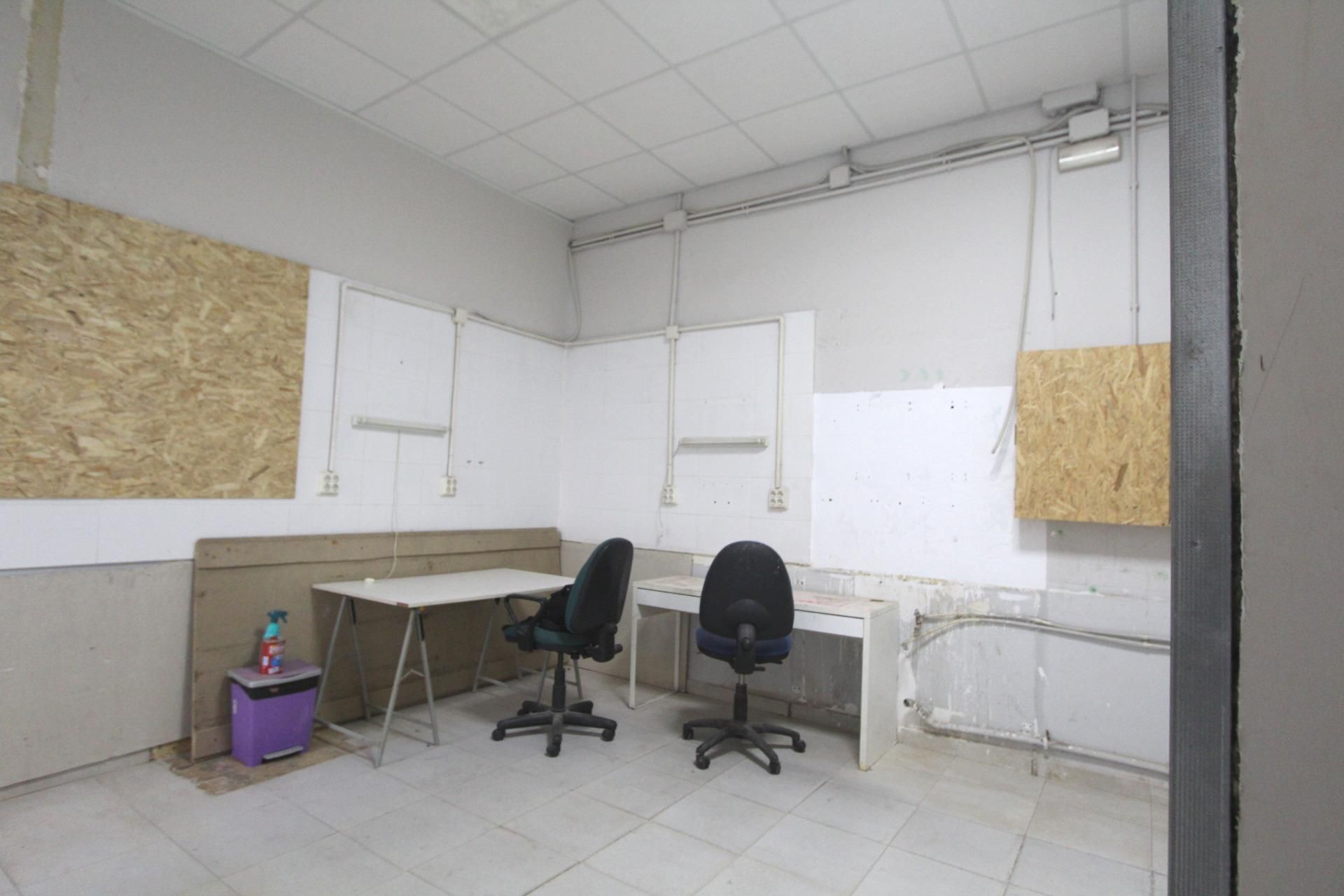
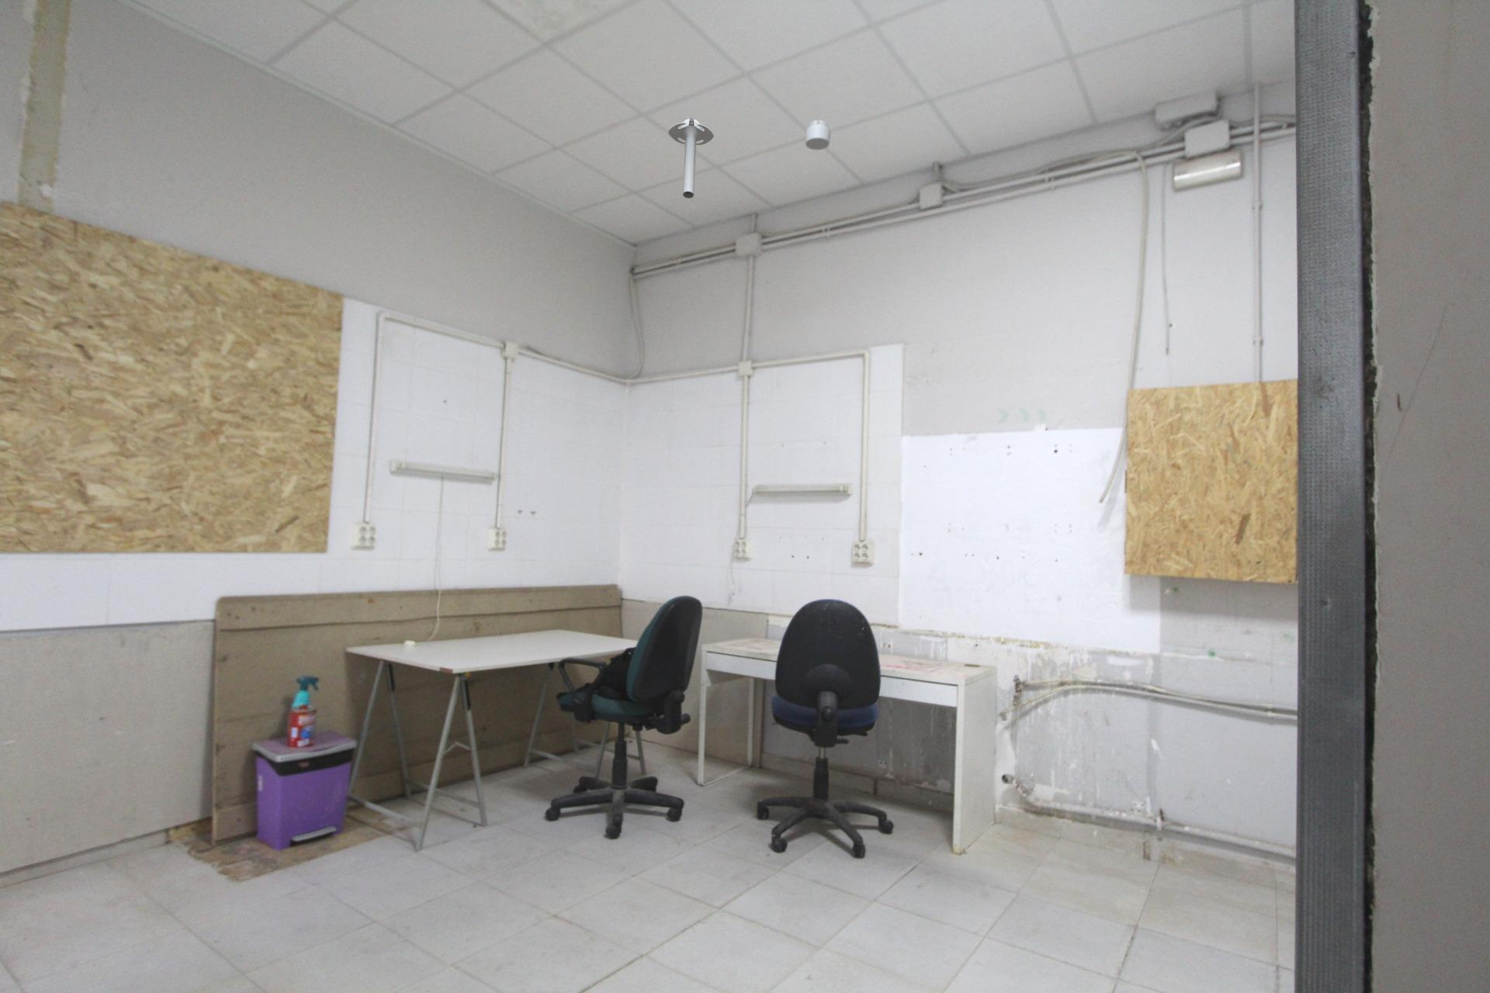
+ ceiling light (690, 158)
+ smoke detector (817, 134)
